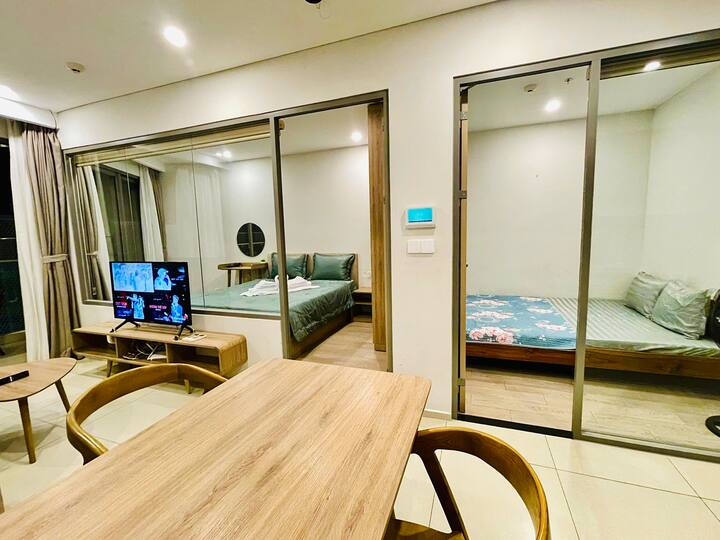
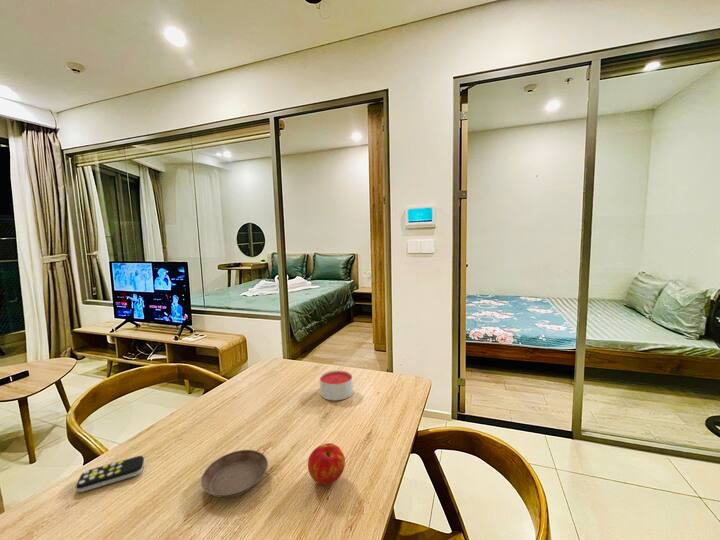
+ remote control (112, 472)
+ candle (336, 384)
+ saucer (236, 475)
+ apple (326, 464)
